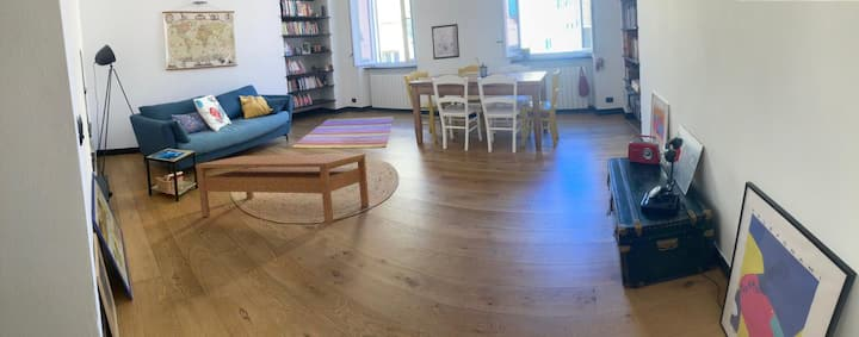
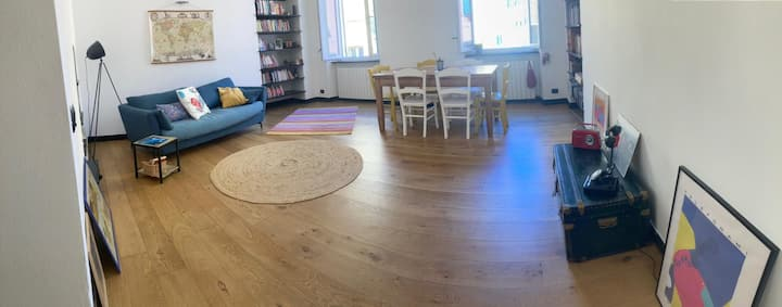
- wall art (445, 42)
- coffee table (283, 185)
